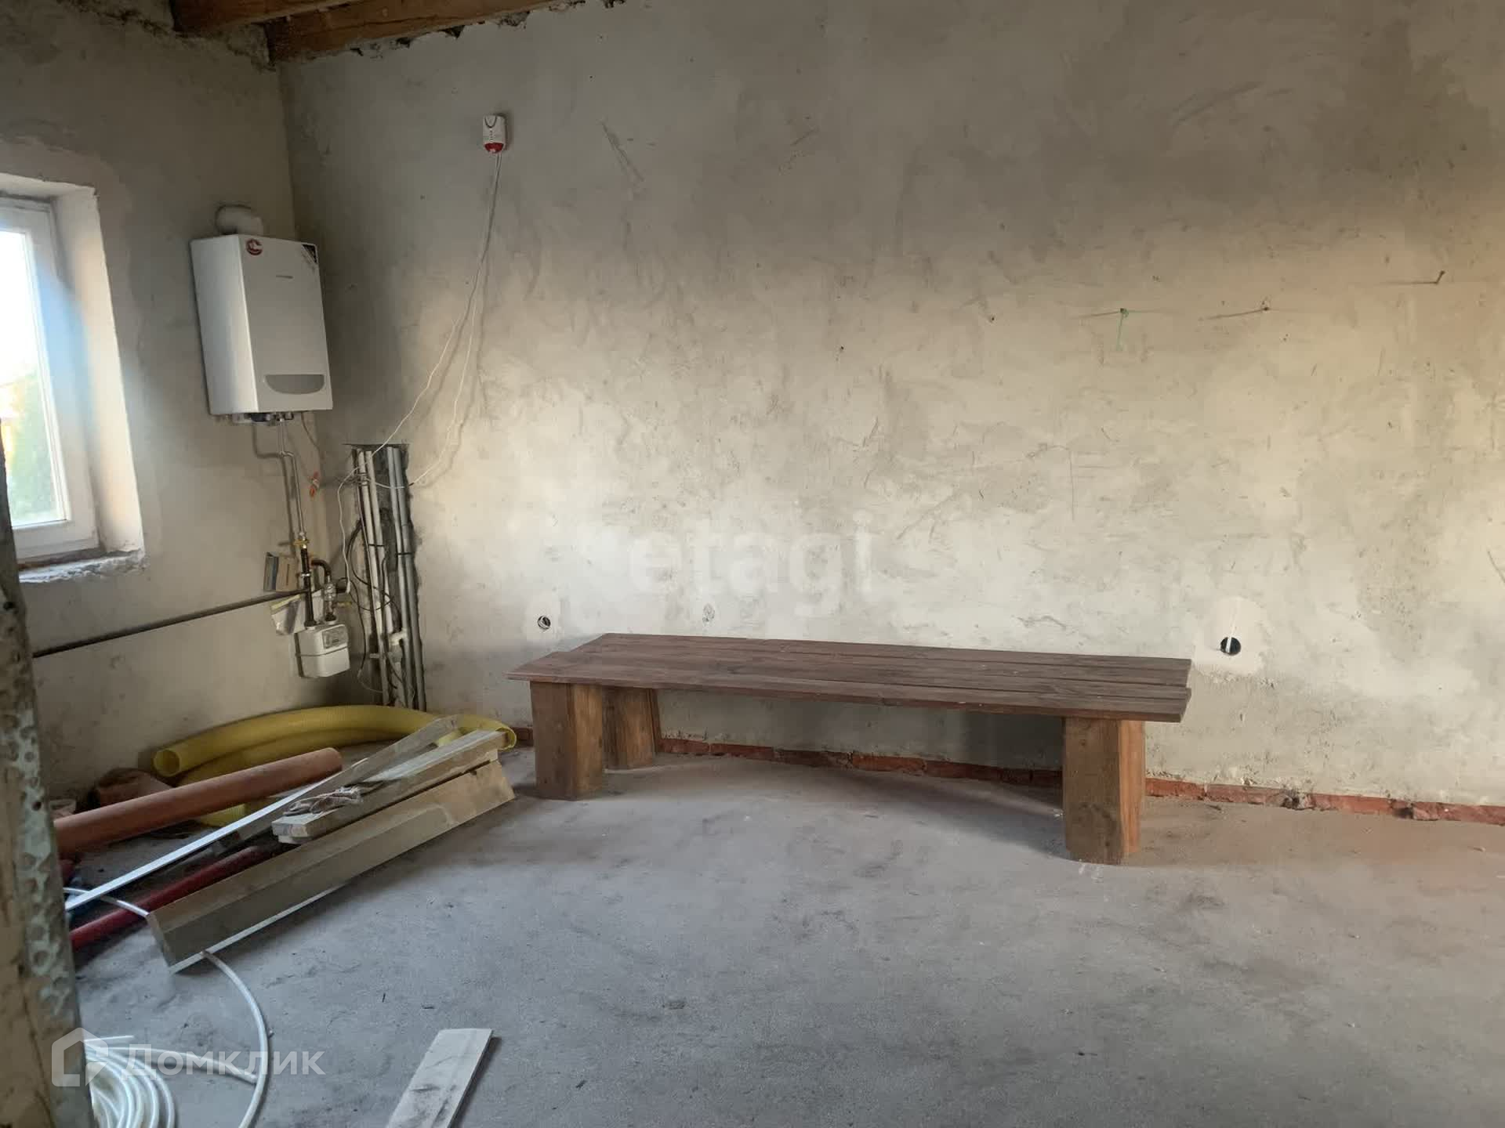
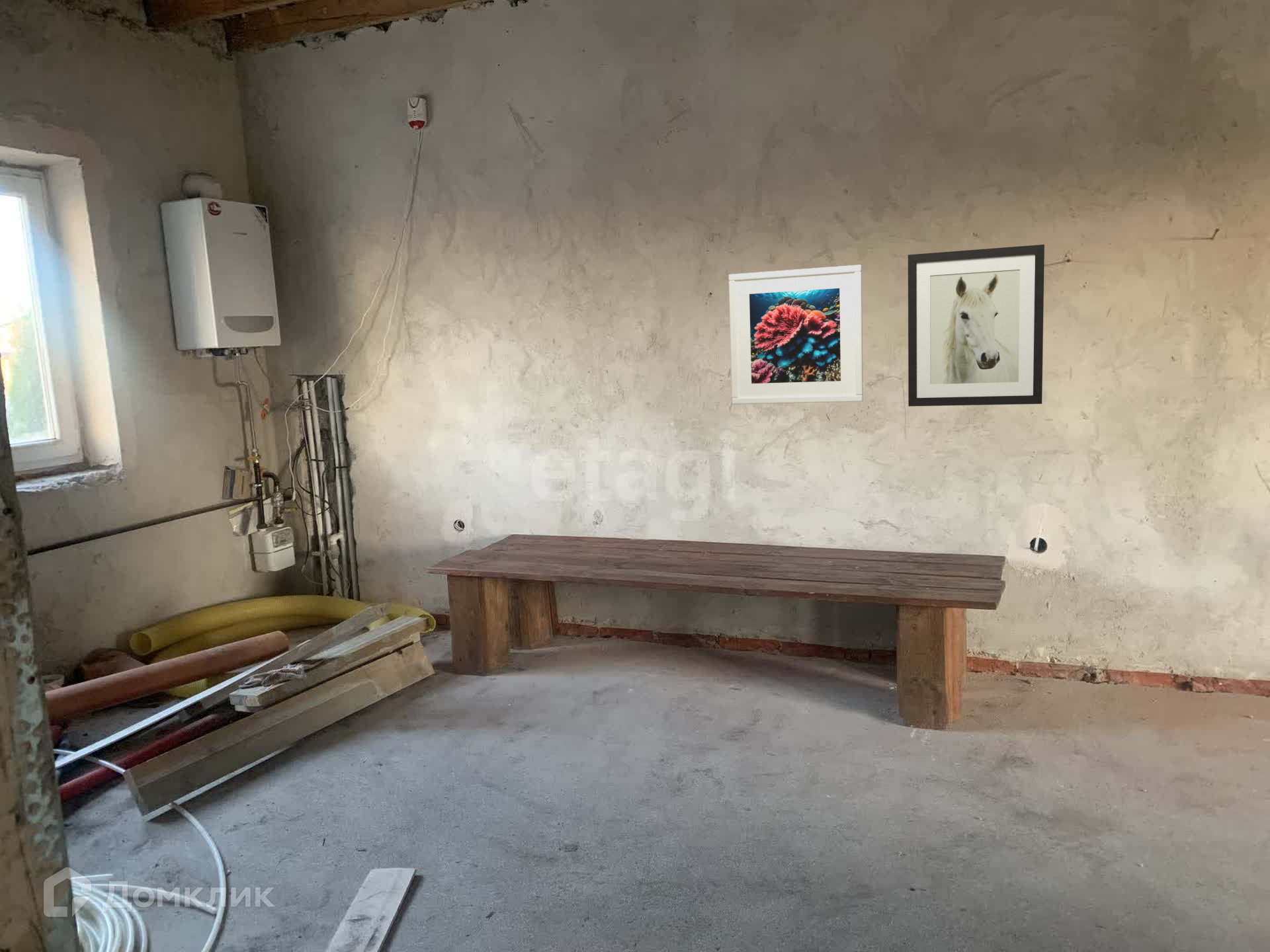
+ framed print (794, 337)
+ wall art (974, 328)
